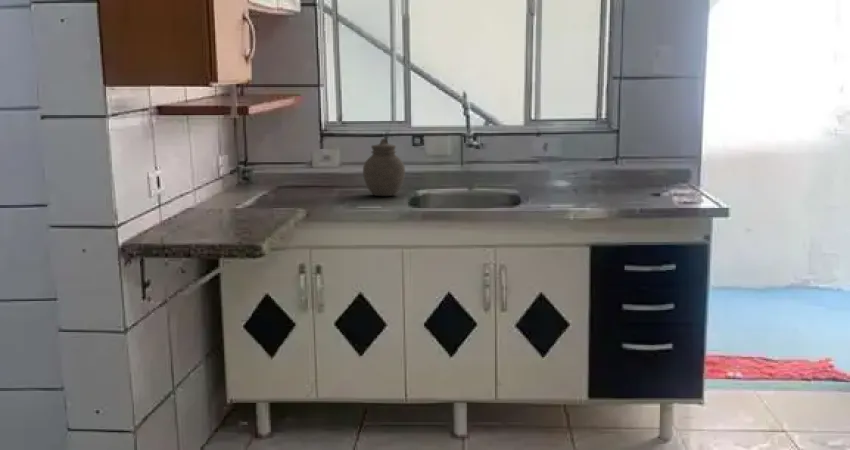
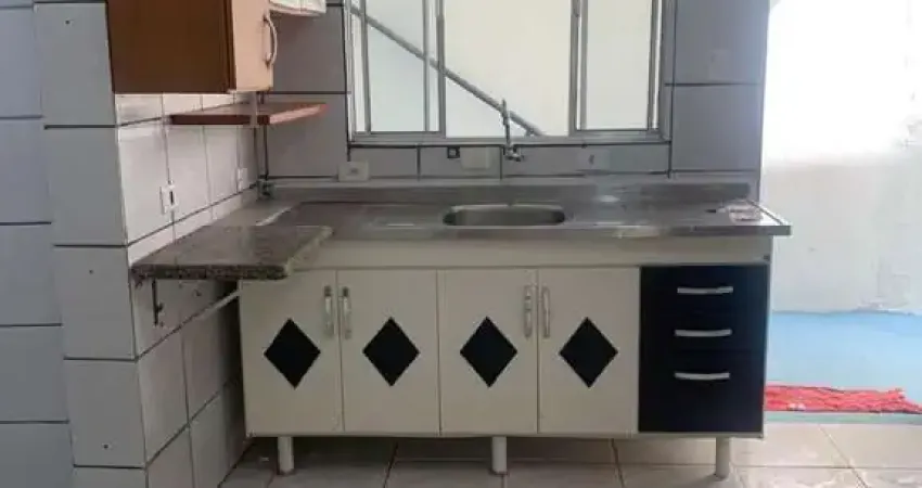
- jar (383, 167)
